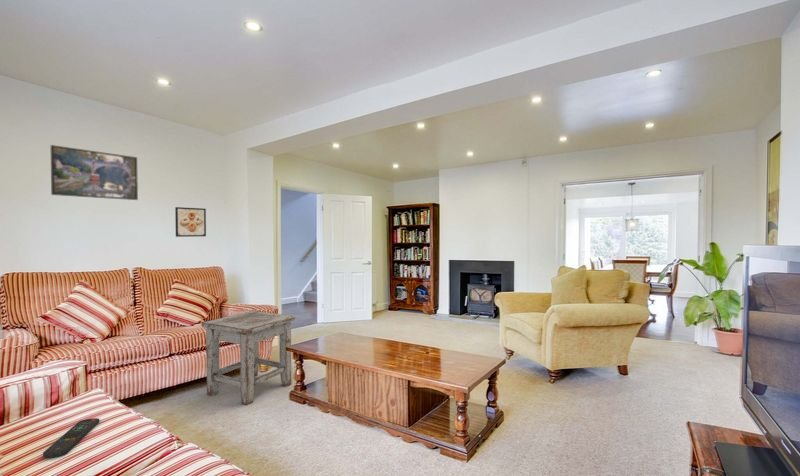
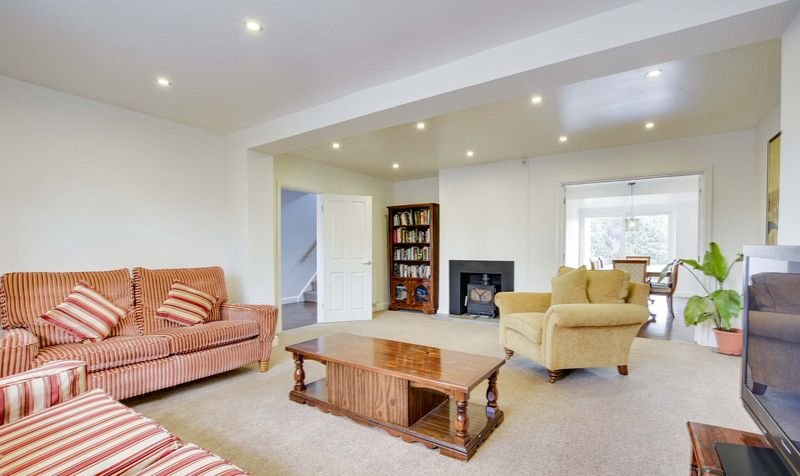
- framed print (191, 222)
- stool (250, 354)
- remote control (73, 436)
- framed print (97, 174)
